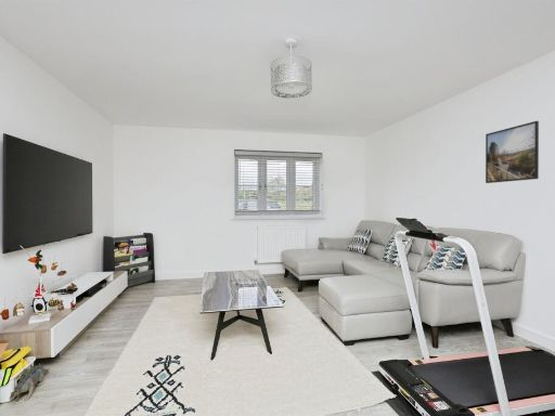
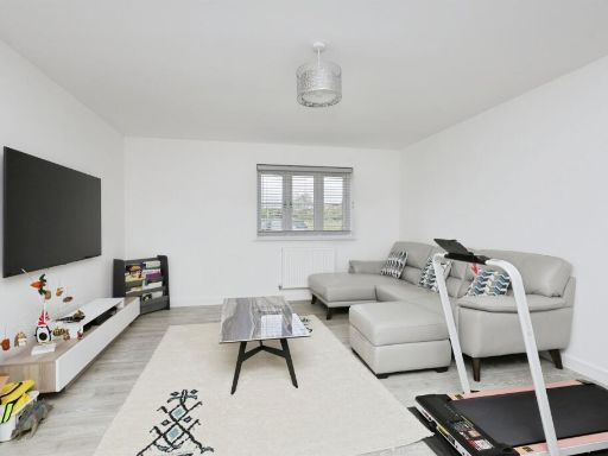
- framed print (509, 154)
